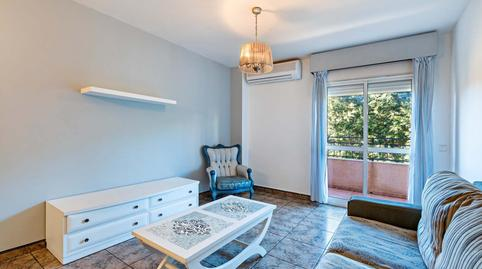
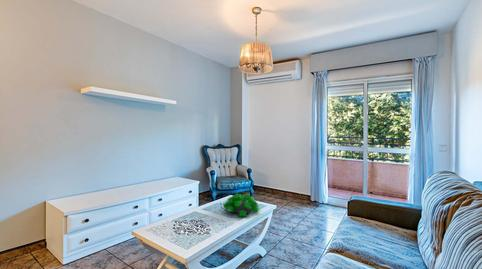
+ plant (240, 202)
